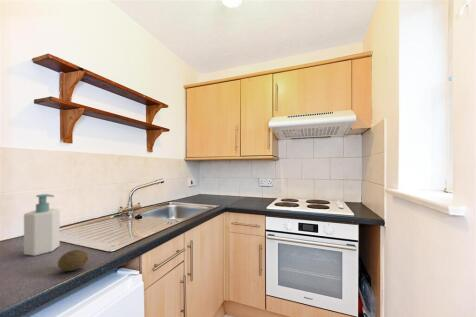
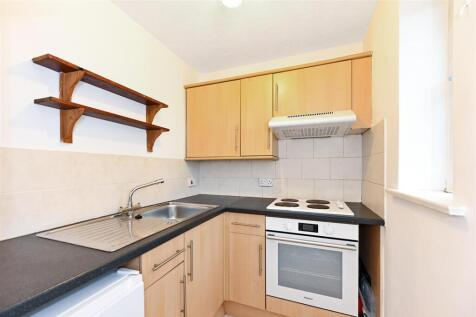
- fruit (73, 260)
- soap bottle (42, 222)
